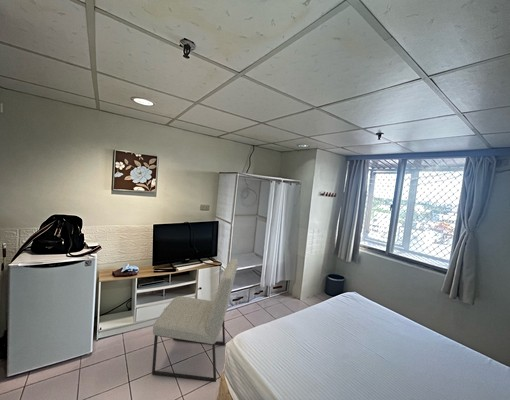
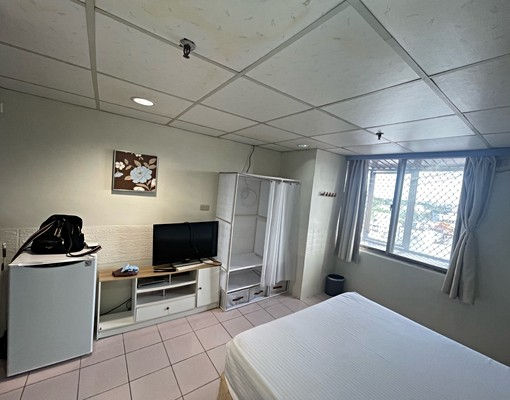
- chair (198, 311)
